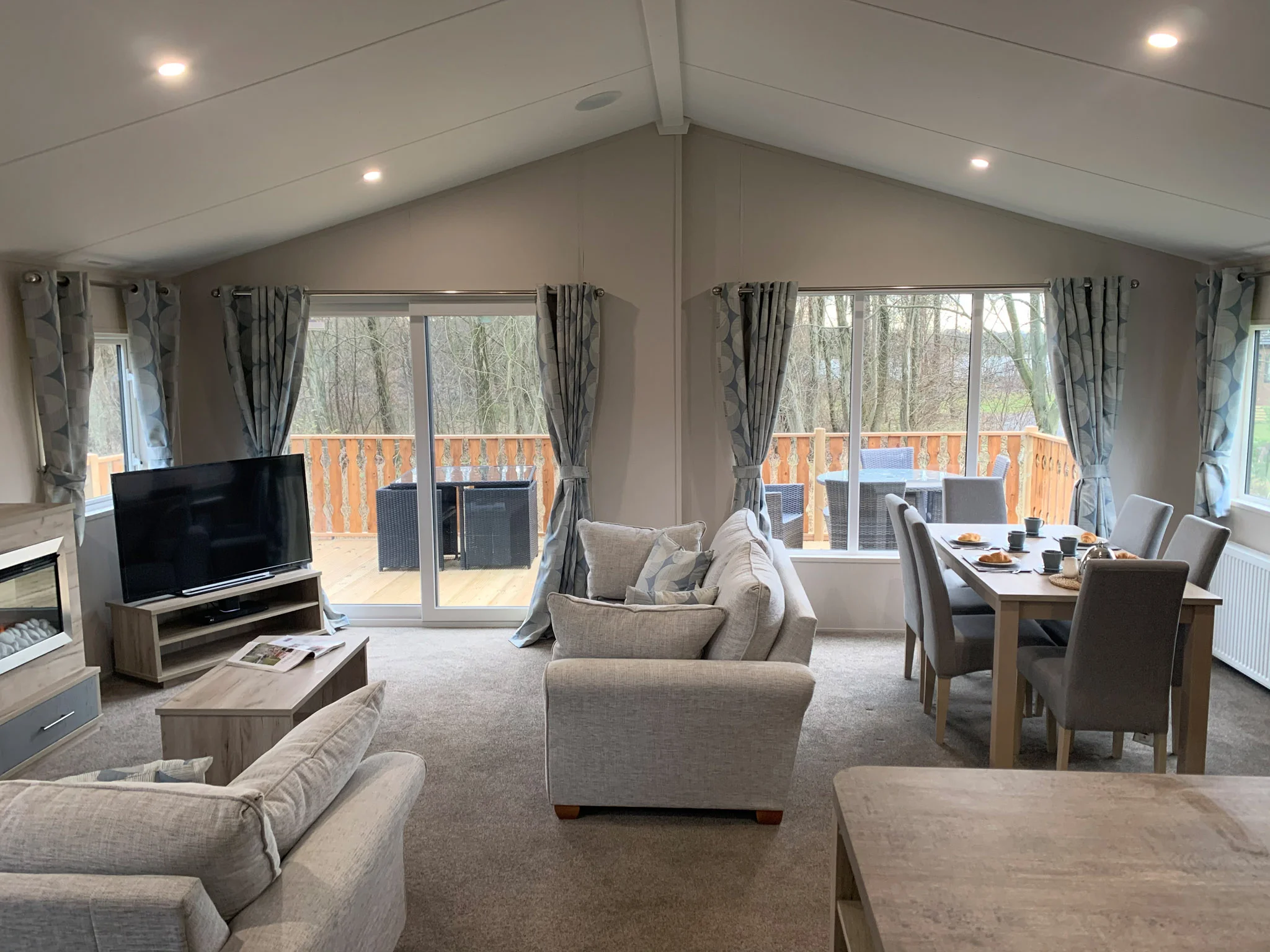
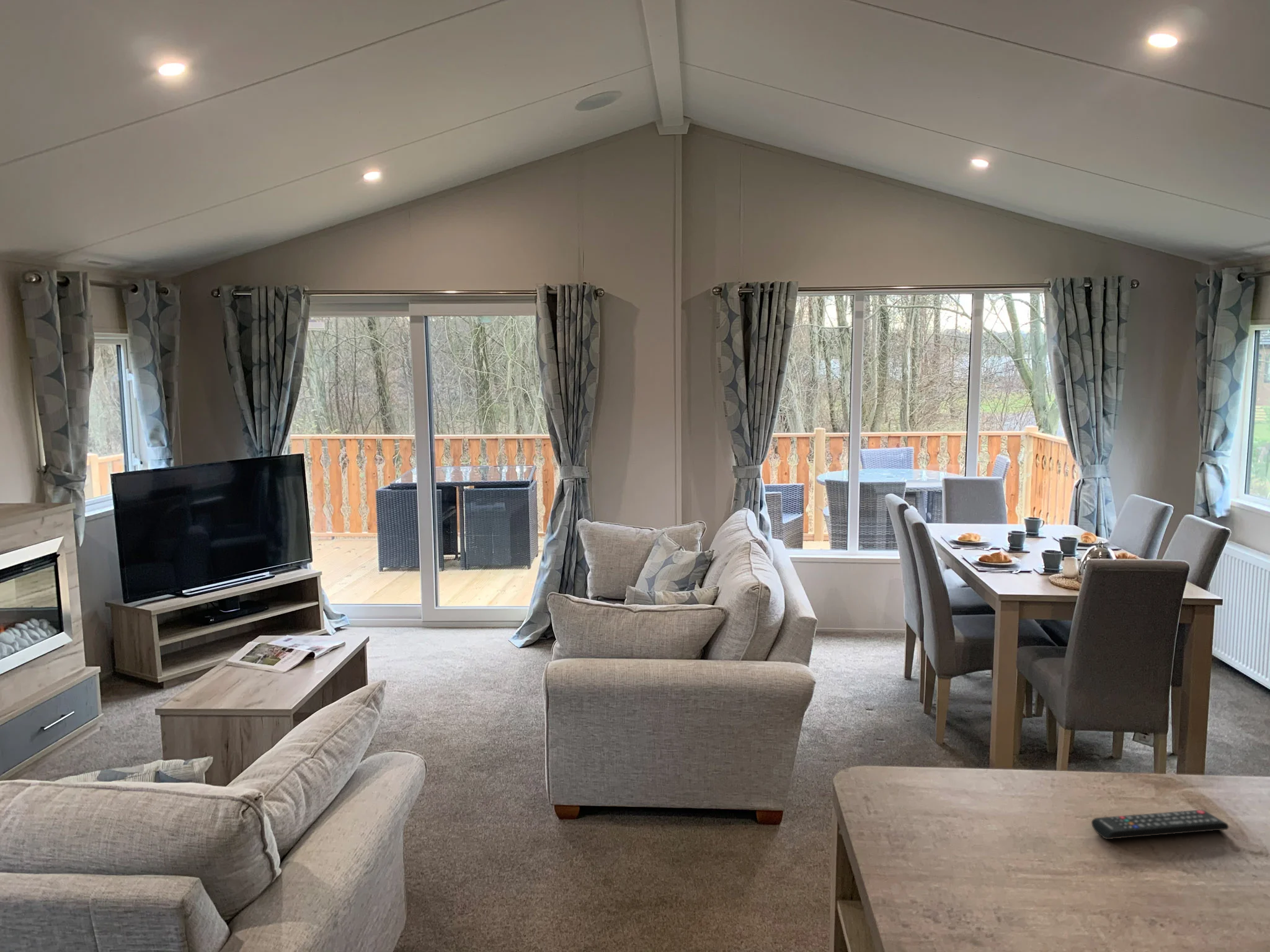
+ remote control (1159, 825)
